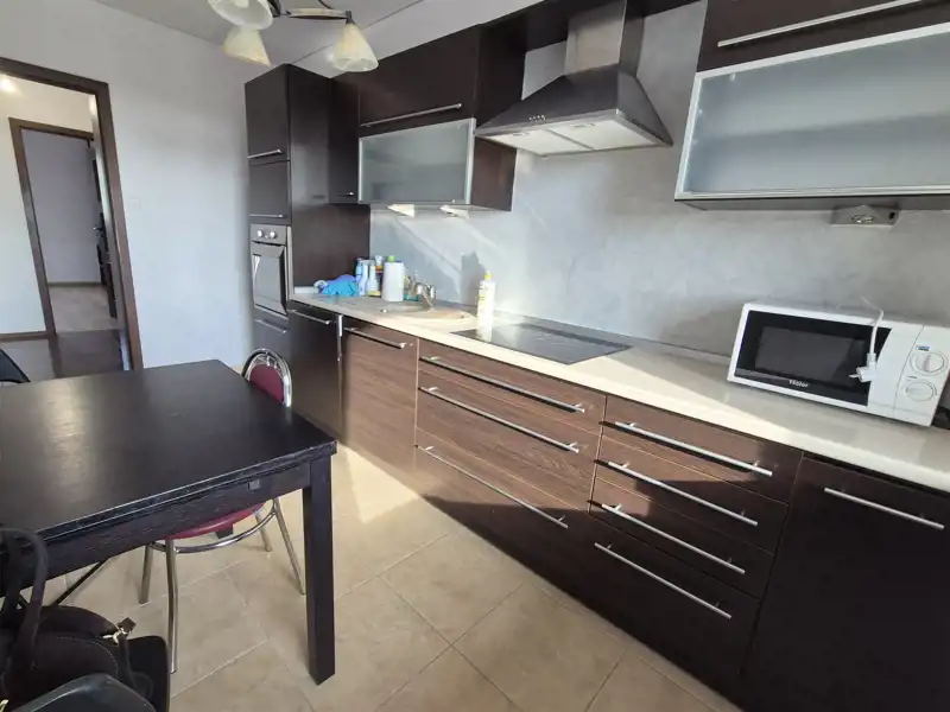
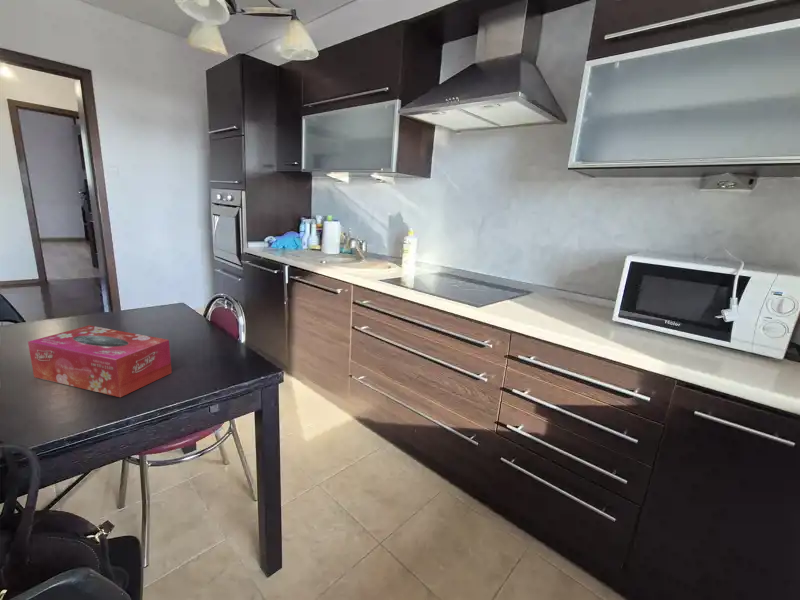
+ tissue box (103, 358)
